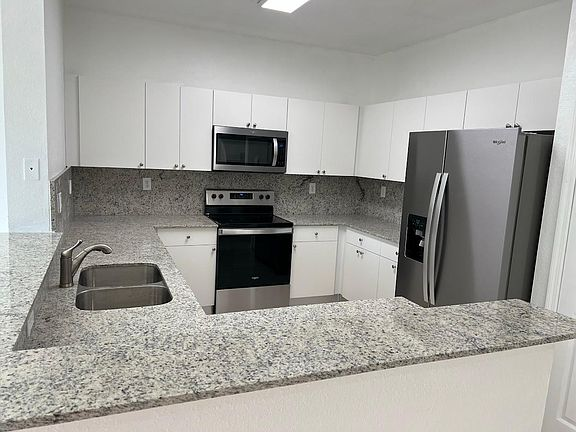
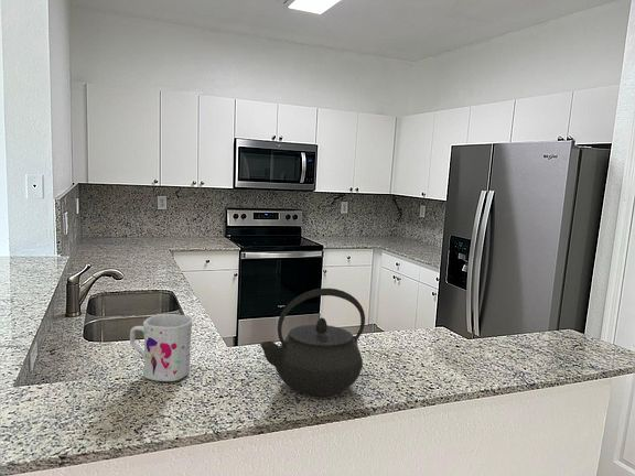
+ mug (160, 346)
+ kettle (314, 337)
